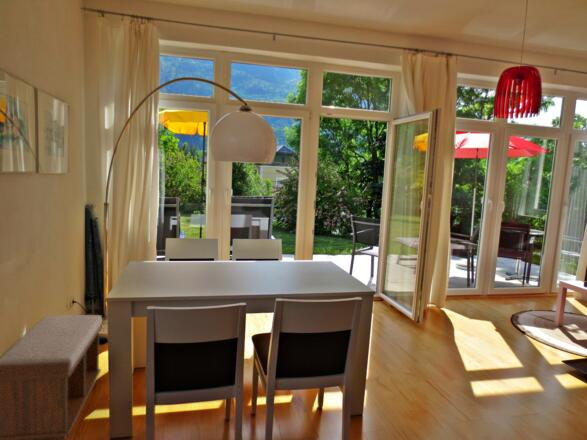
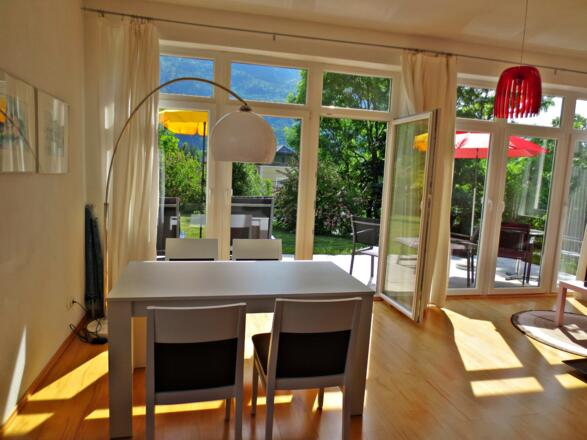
- bench (55, 371)
